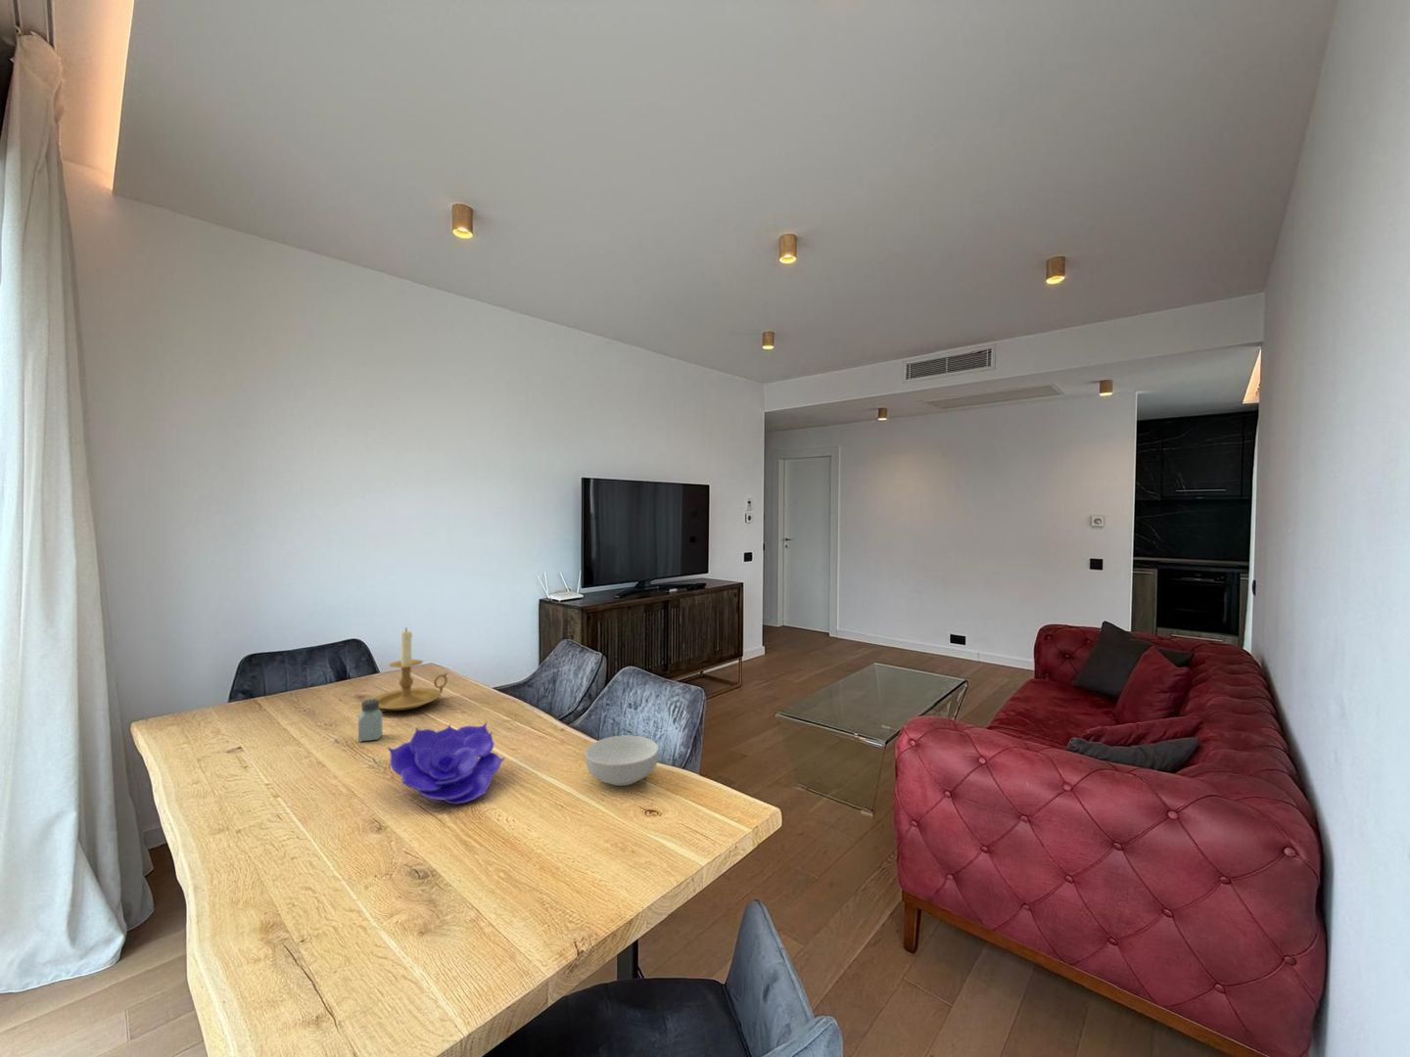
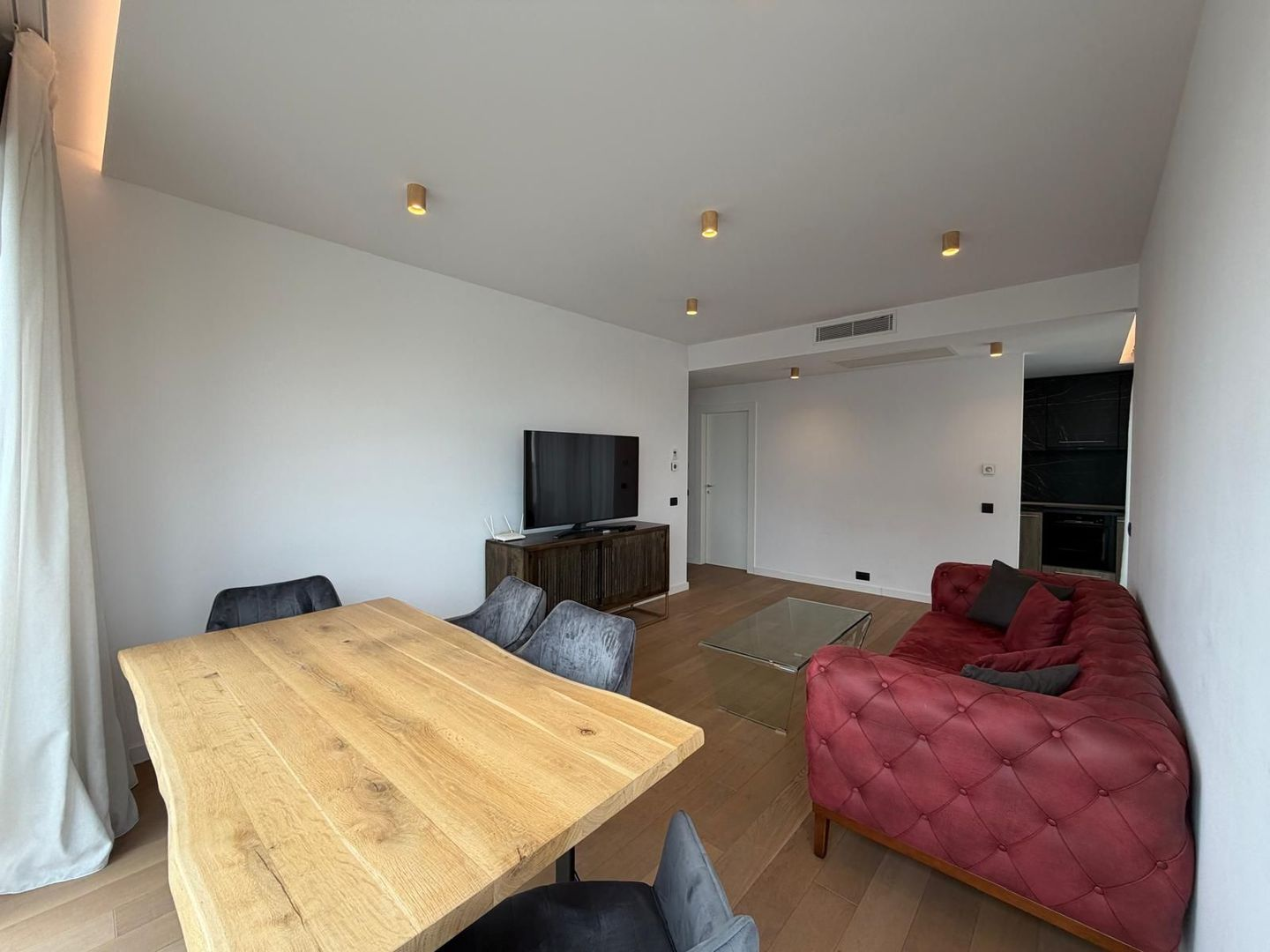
- decorative bowl (446, 759)
- saltshaker (370, 719)
- candle holder (406, 666)
- cereal bowl (622, 763)
